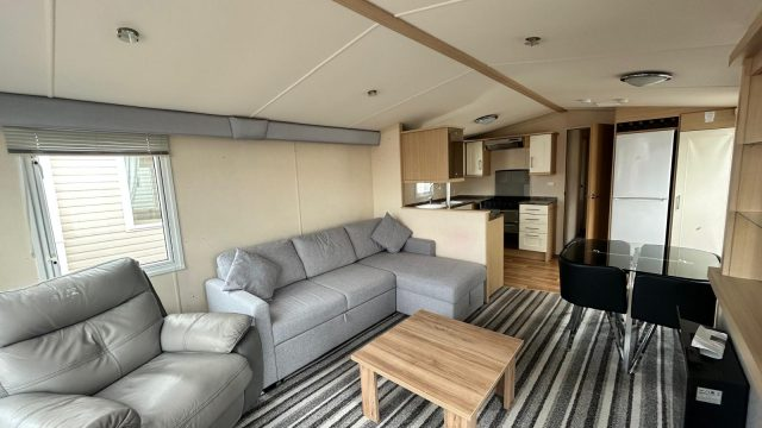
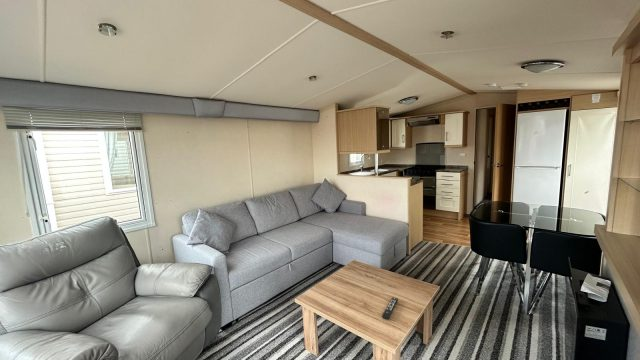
+ remote control (390, 307)
